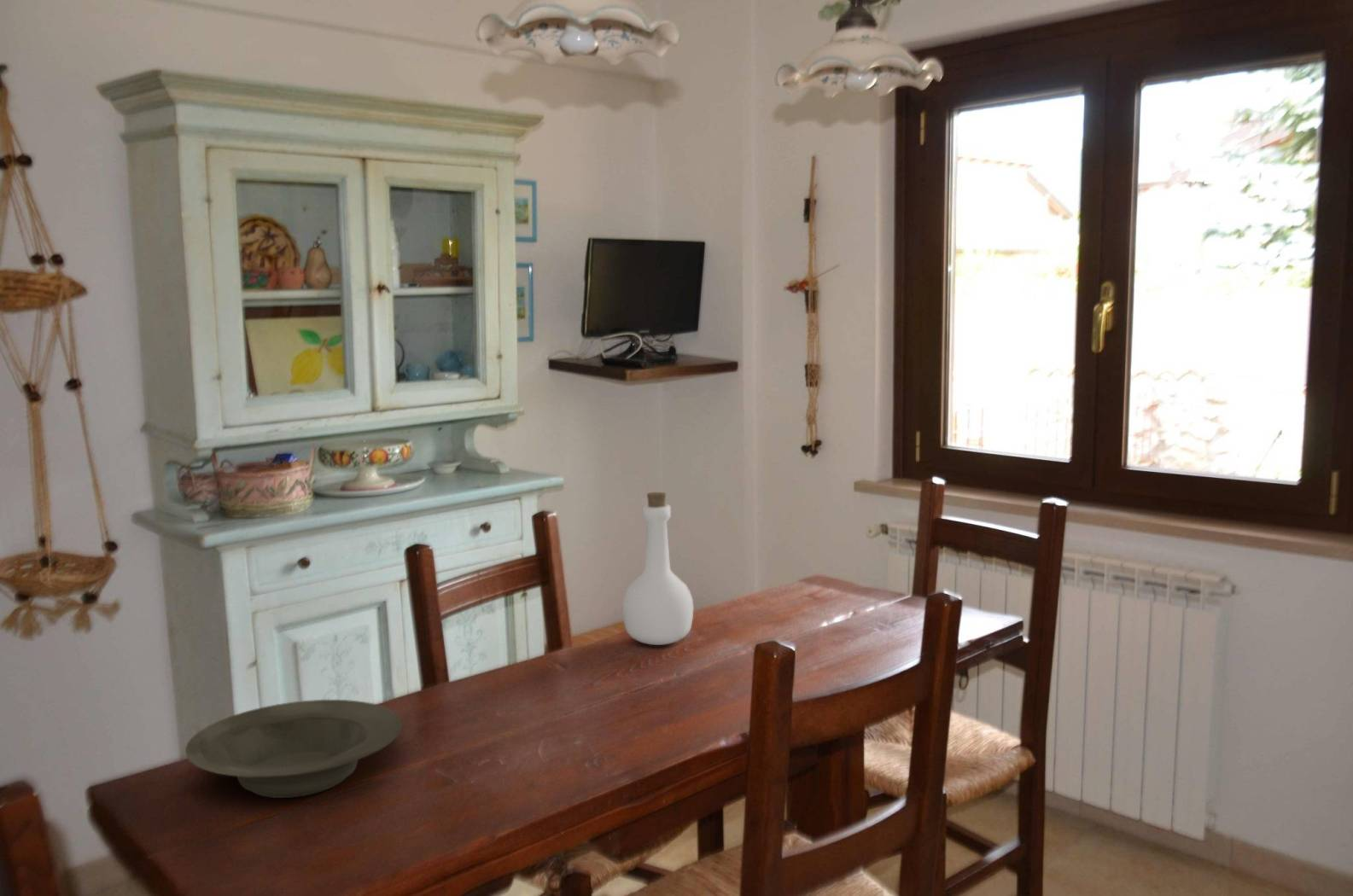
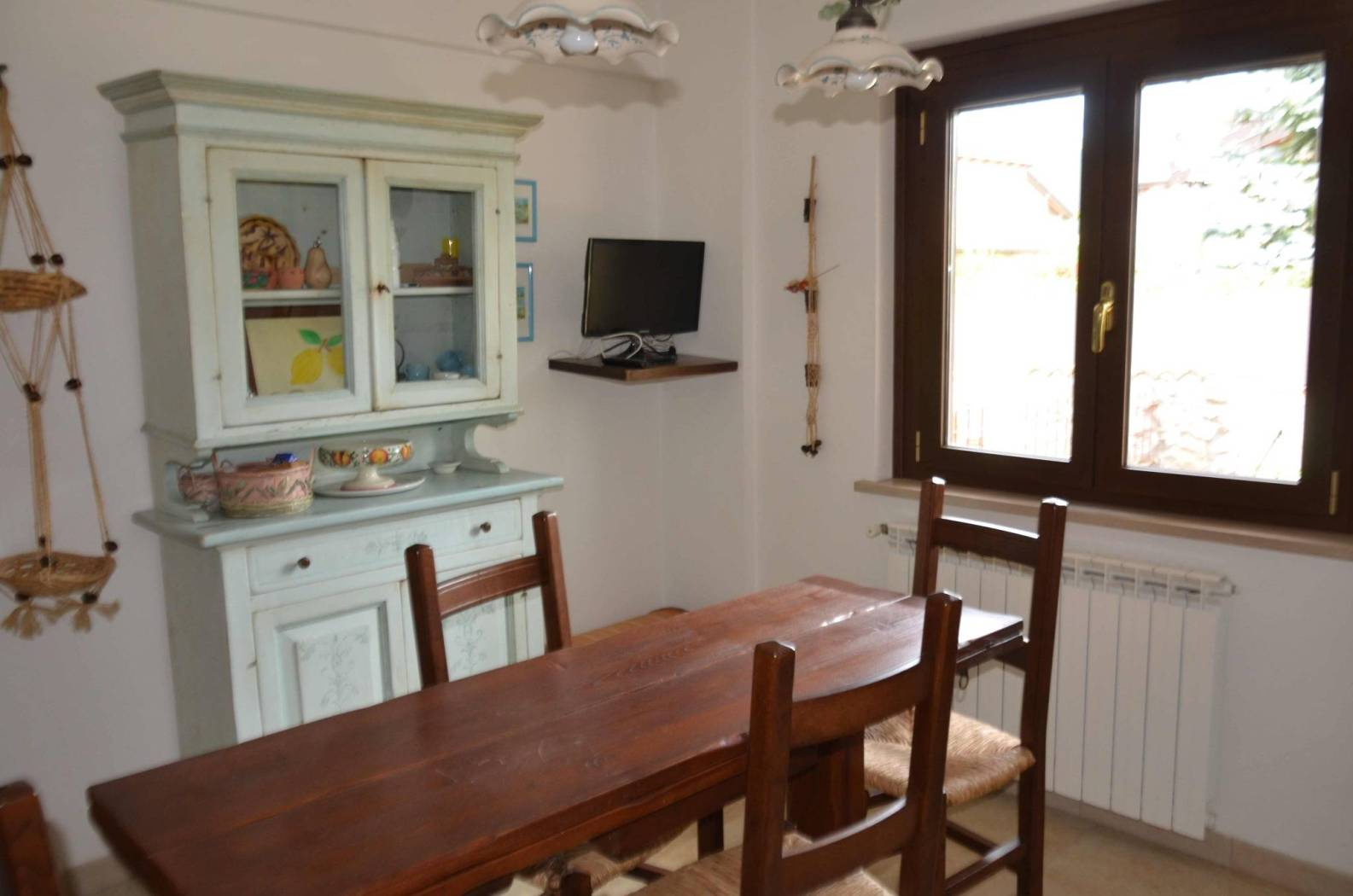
- bowl (298, 755)
- bottle (657, 568)
